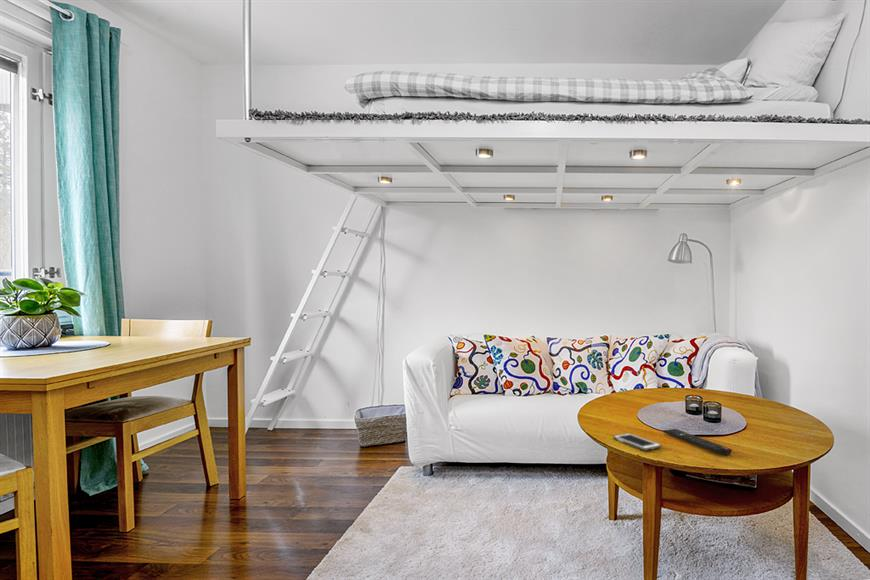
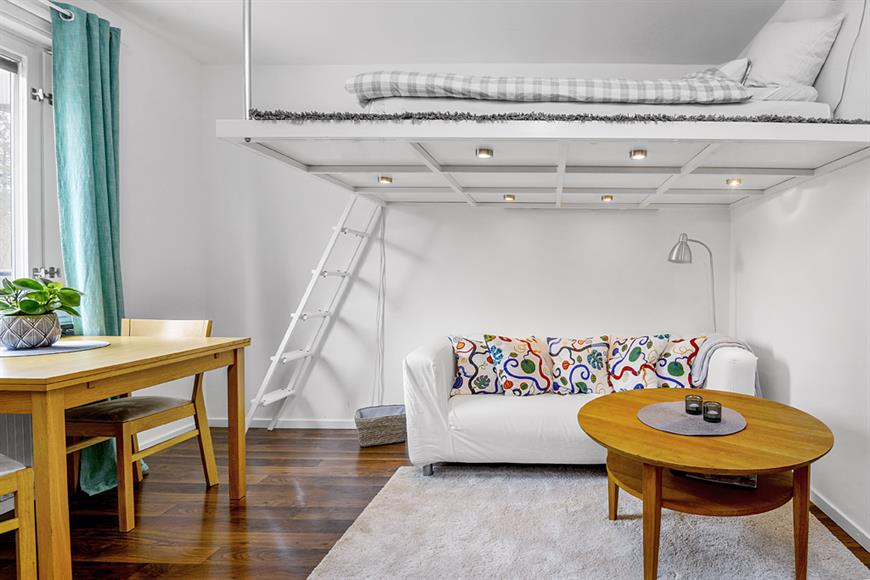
- cell phone (636, 441)
- remote control (696, 441)
